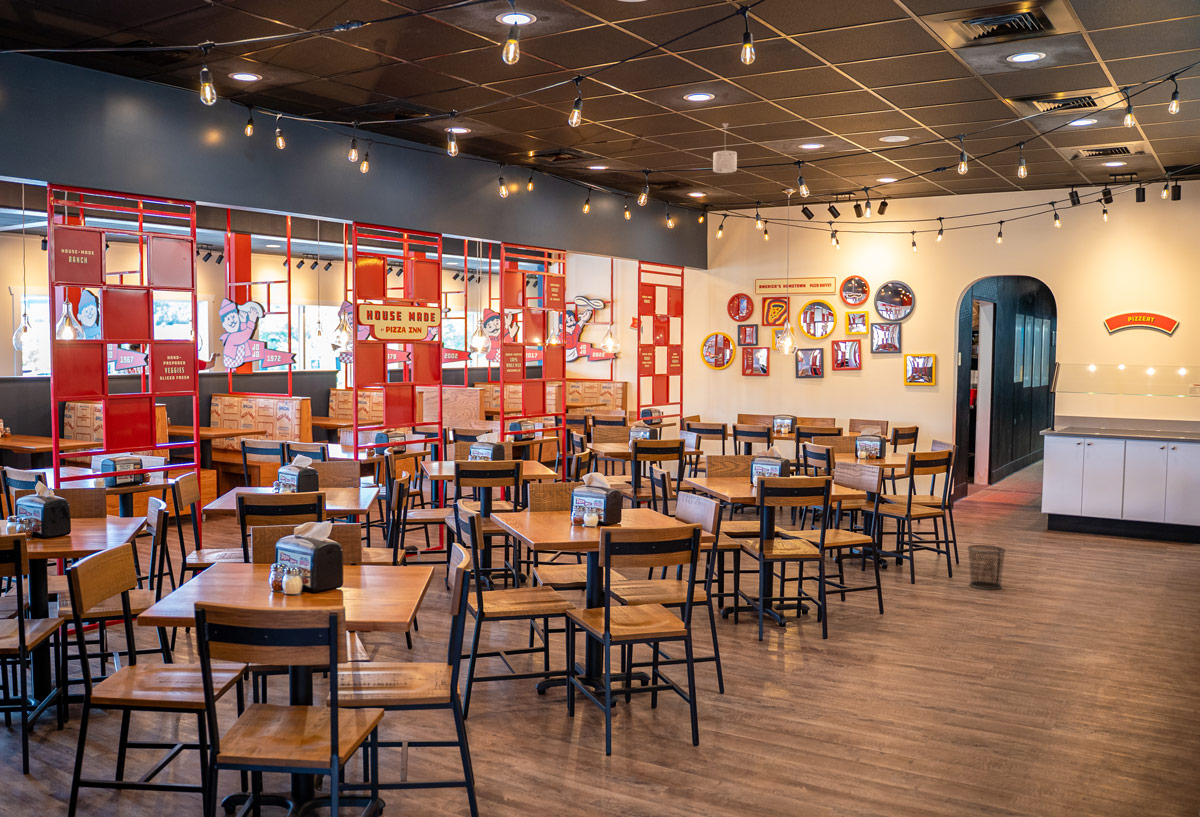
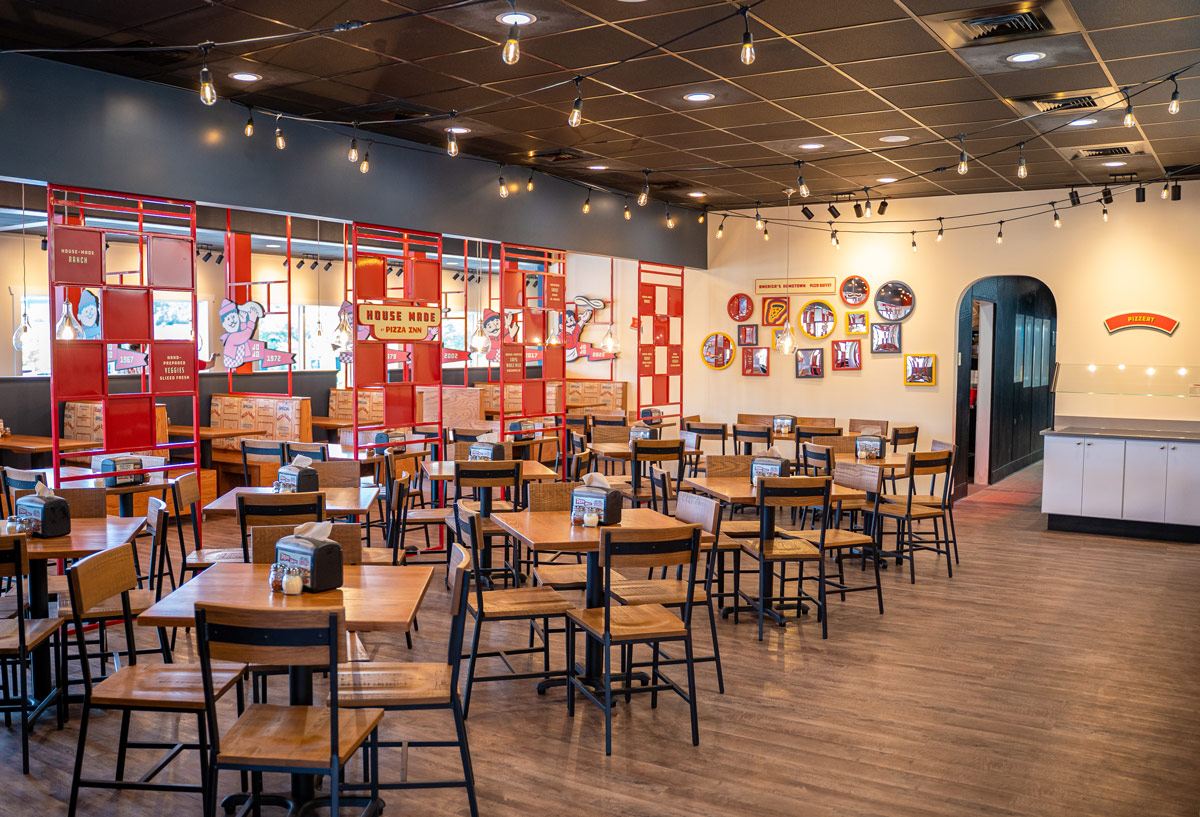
- pendant lamp (725, 147)
- waste bin (986, 567)
